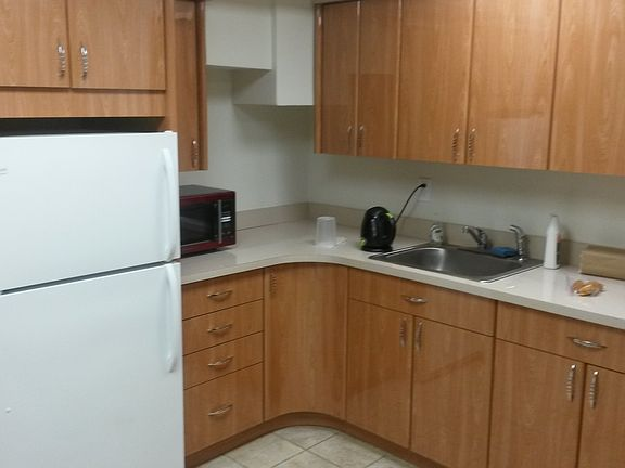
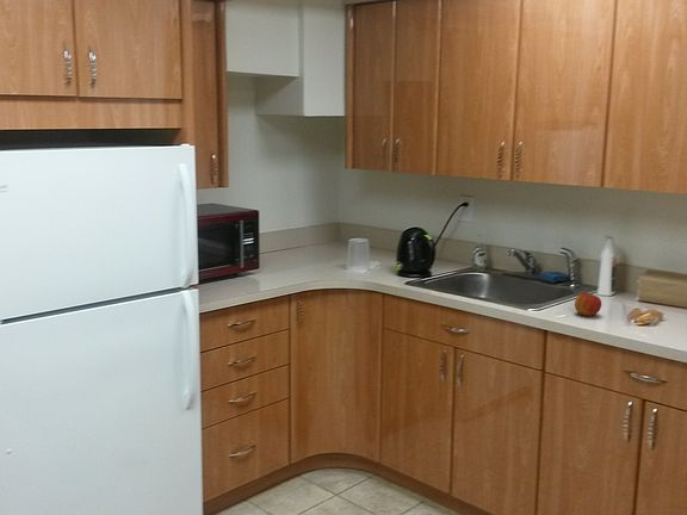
+ apple (588, 303)
